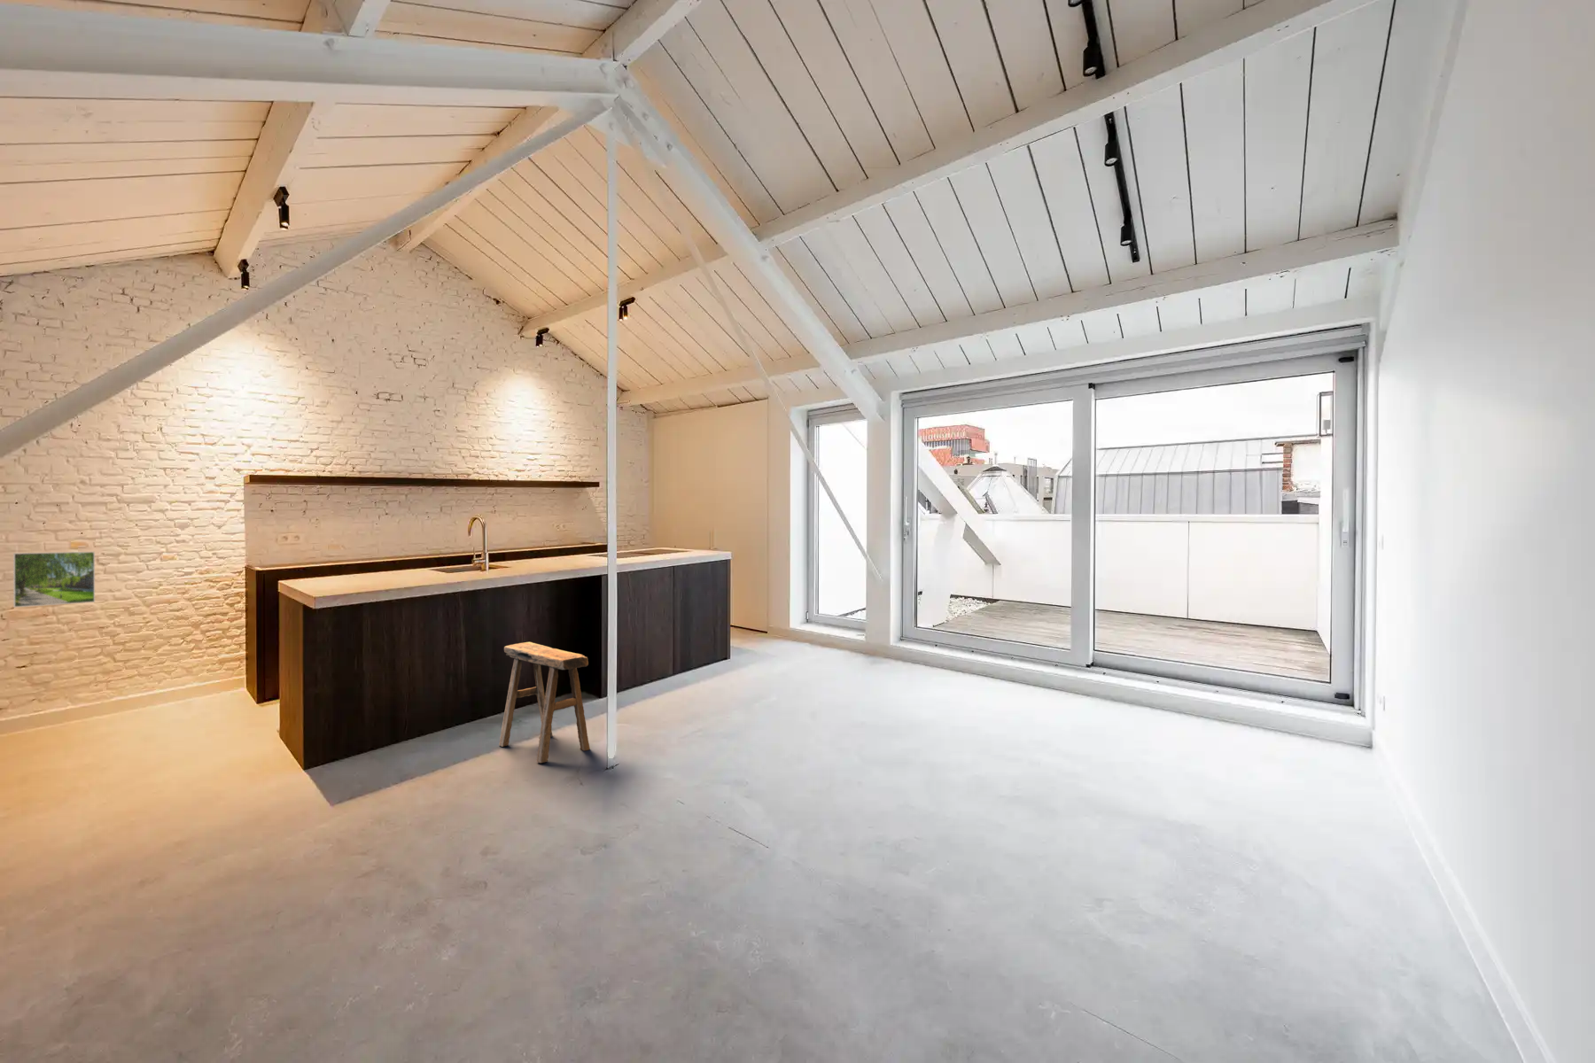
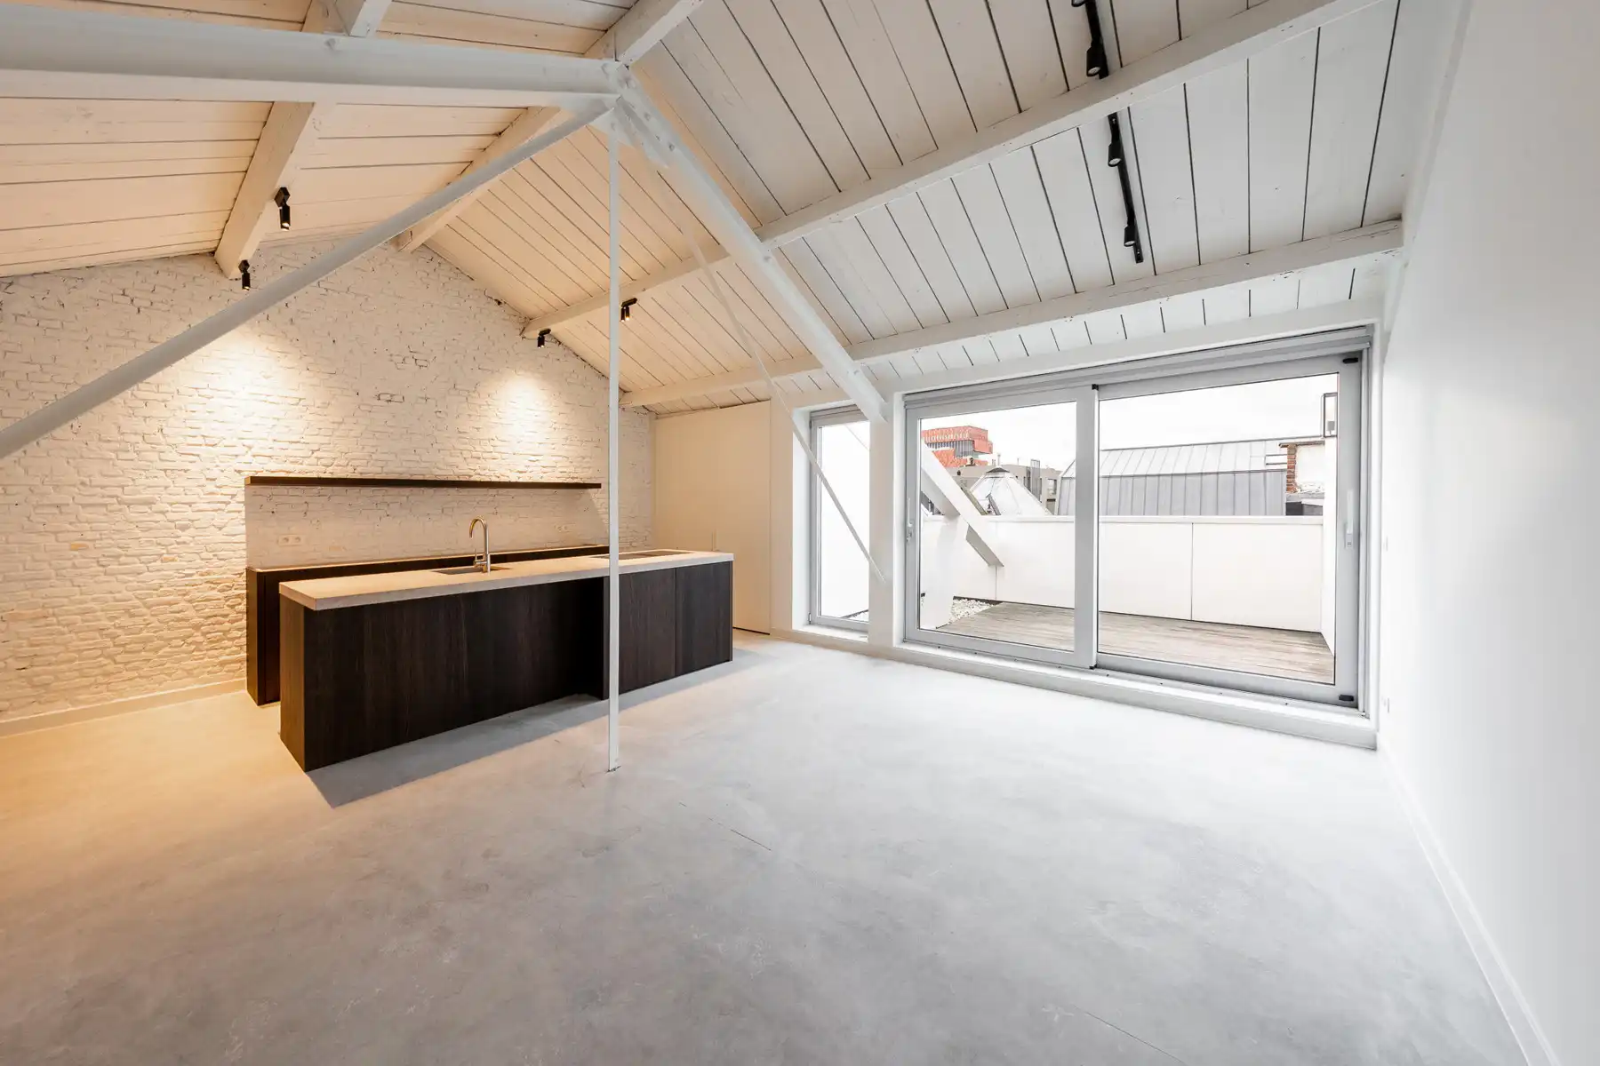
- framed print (55, 578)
- stool (544, 698)
